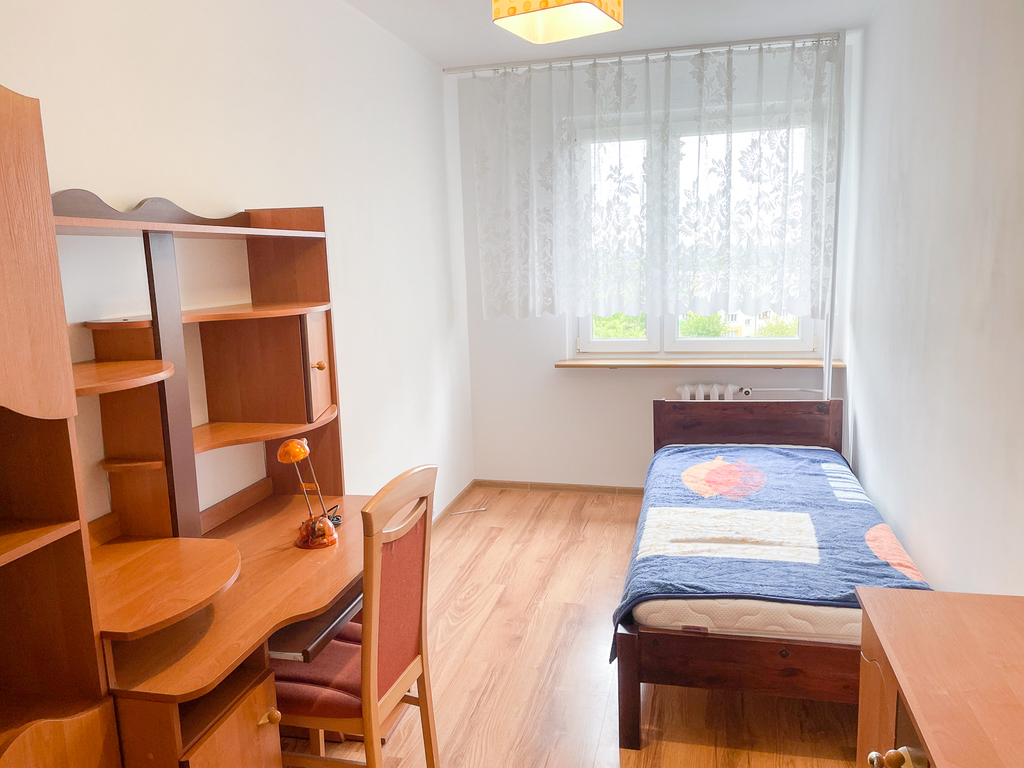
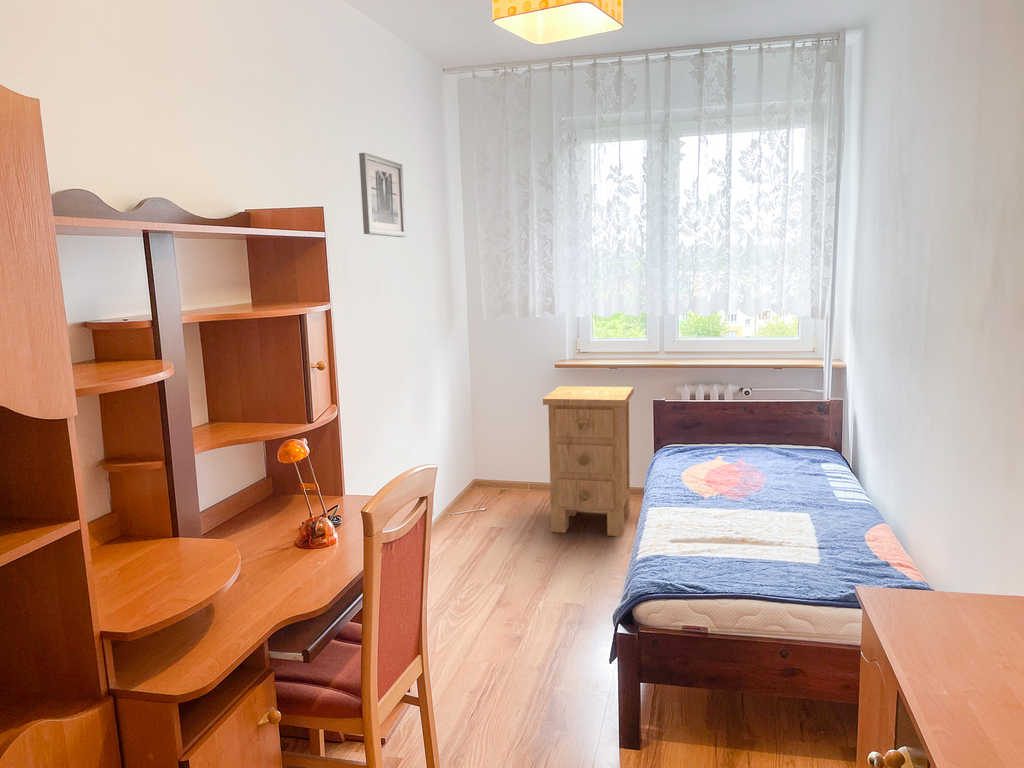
+ nightstand (590, 459)
+ wall art (384, 197)
